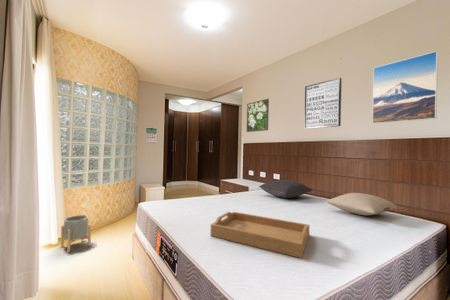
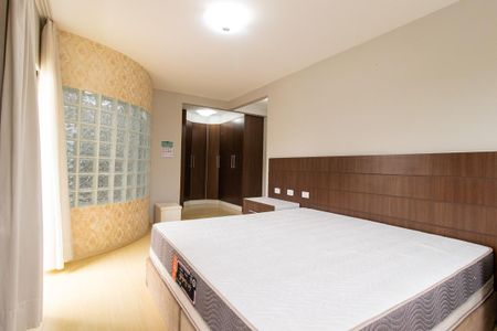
- pillow (359, 203)
- planter (76, 232)
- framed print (257, 116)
- pillow (284, 188)
- serving tray (260, 228)
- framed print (402, 91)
- wall art (321, 105)
